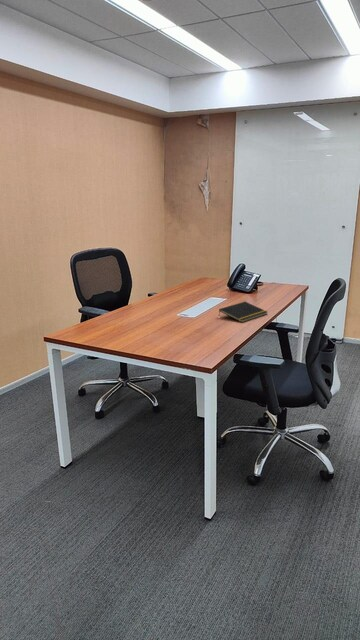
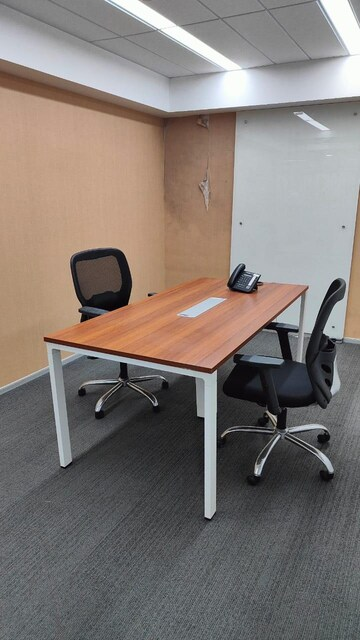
- notepad (243, 311)
